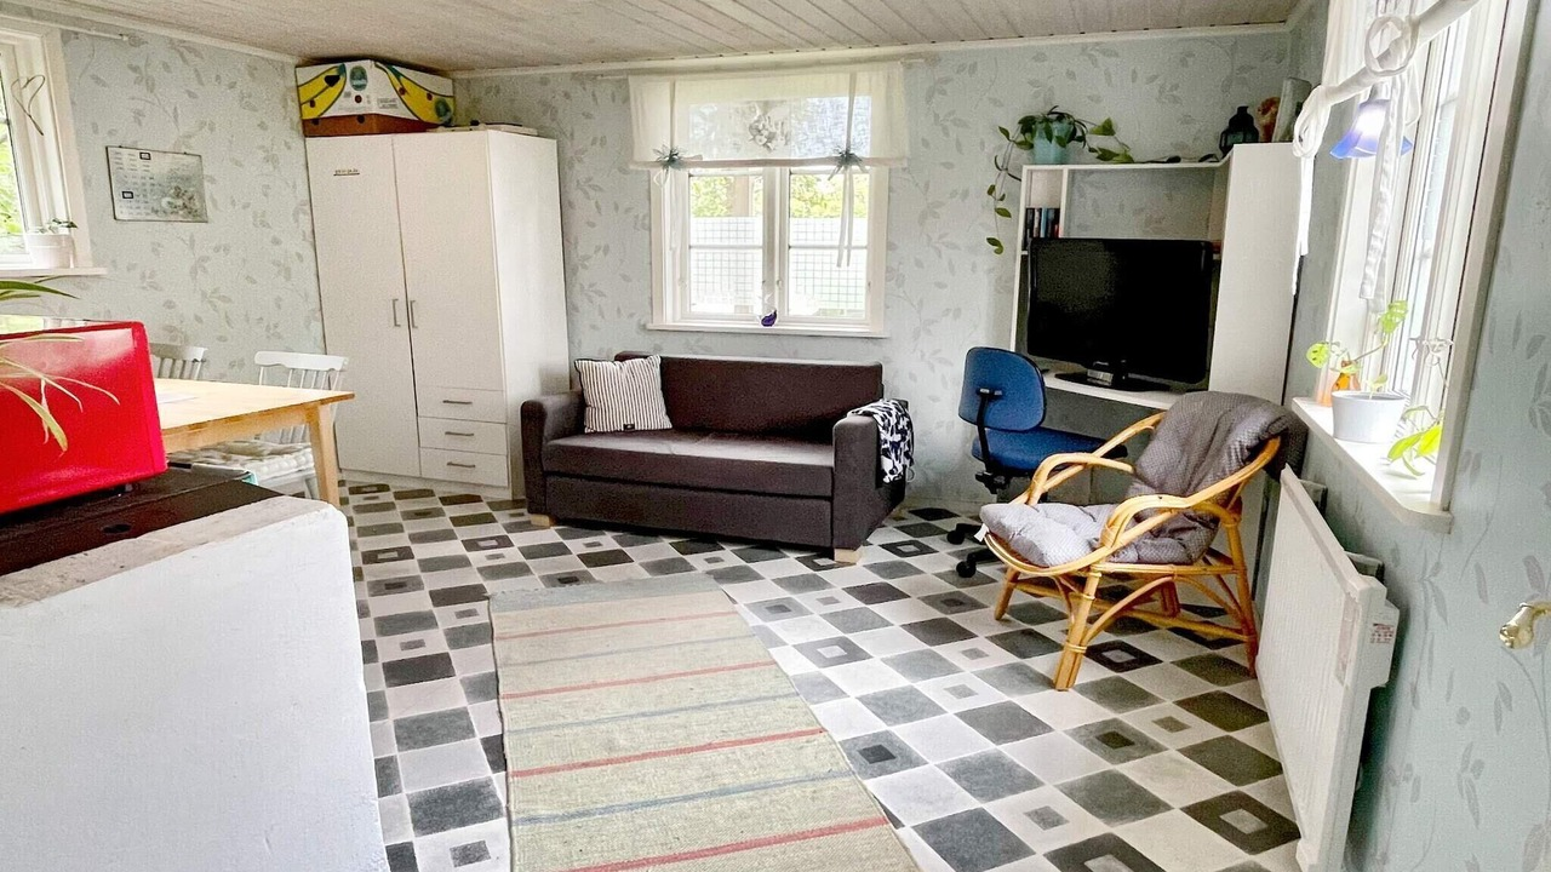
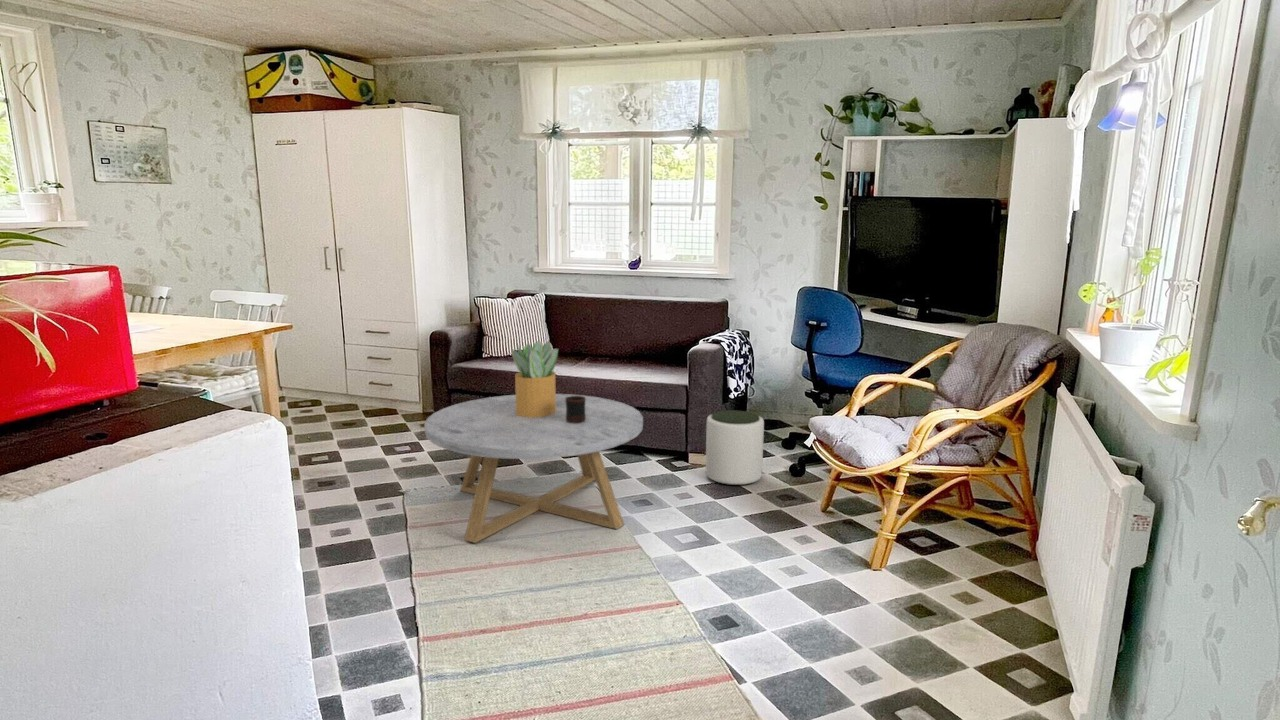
+ mug (577, 408)
+ potted plant (532, 378)
+ plant pot (734, 446)
+ coffee table (536, 458)
